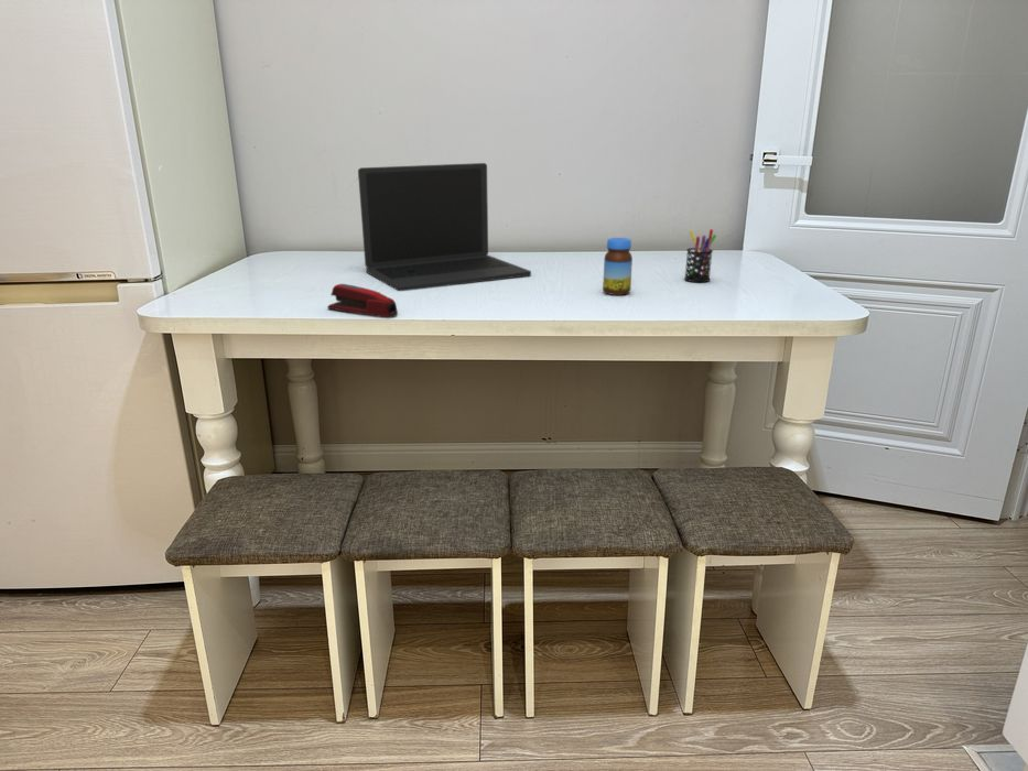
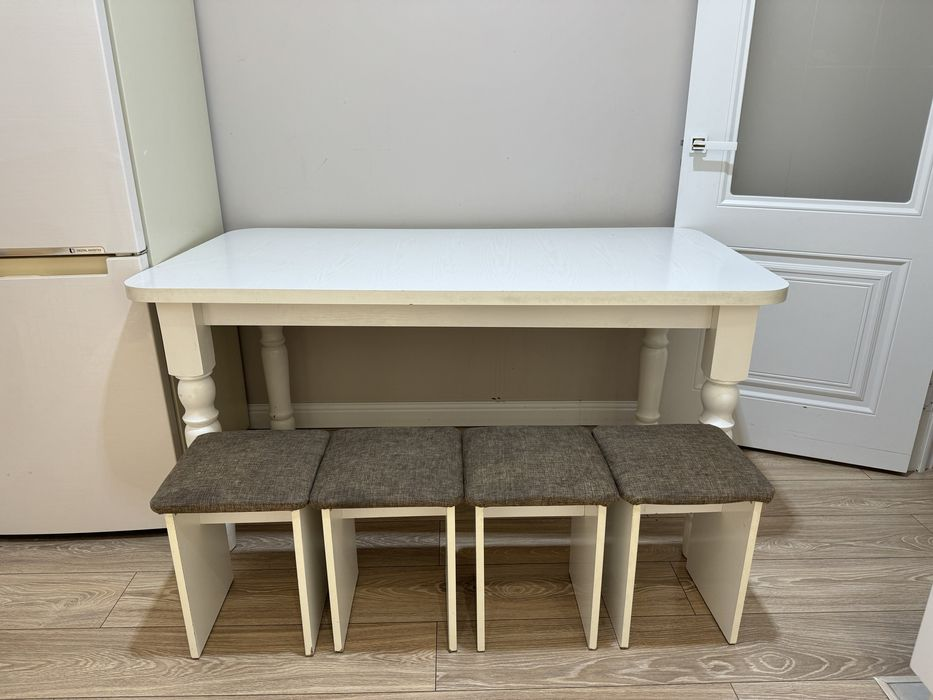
- stapler (361, 298)
- laptop (445, 221)
- pen holder (702, 253)
- jar (617, 265)
